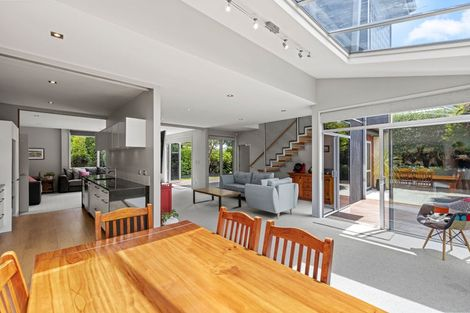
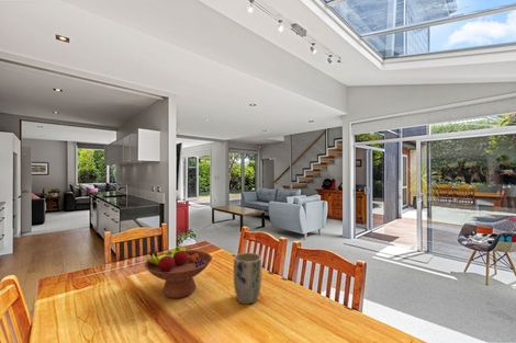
+ plant pot (247, 277)
+ fruit bowl (179, 268)
